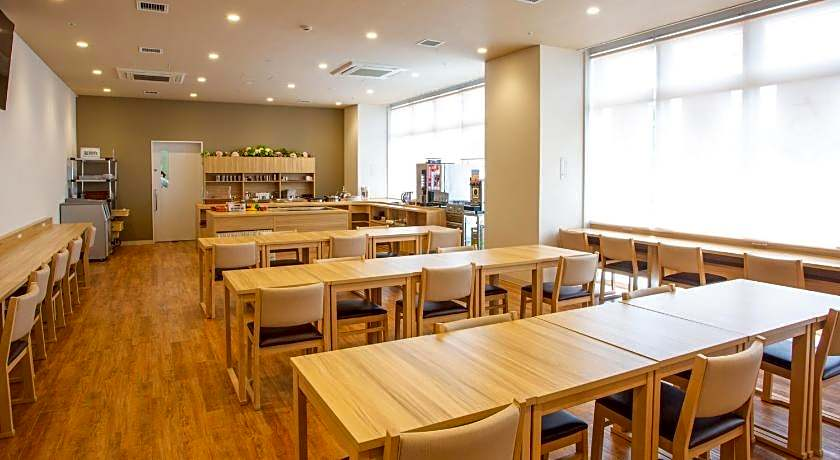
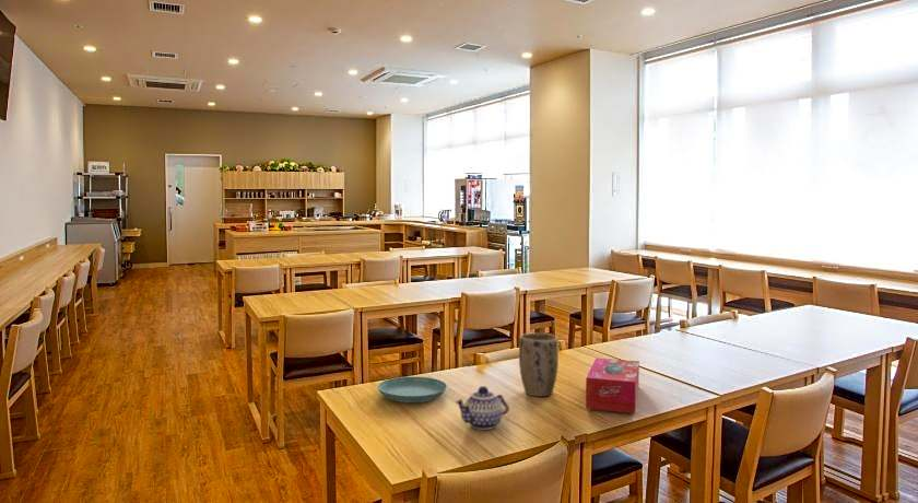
+ plant pot (538, 364)
+ teapot (482, 406)
+ saucer (412, 389)
+ tissue box (613, 383)
